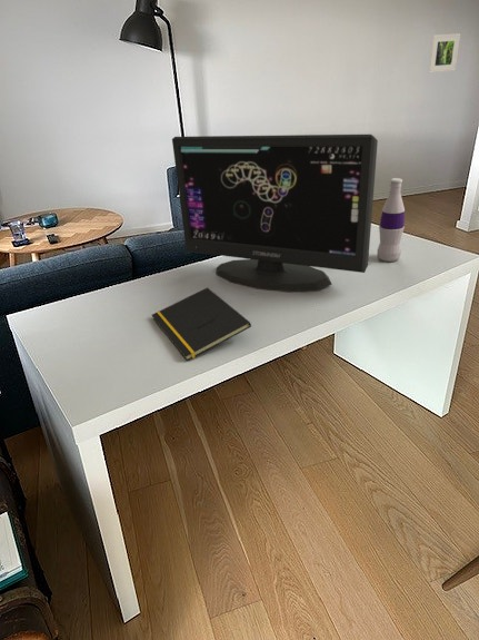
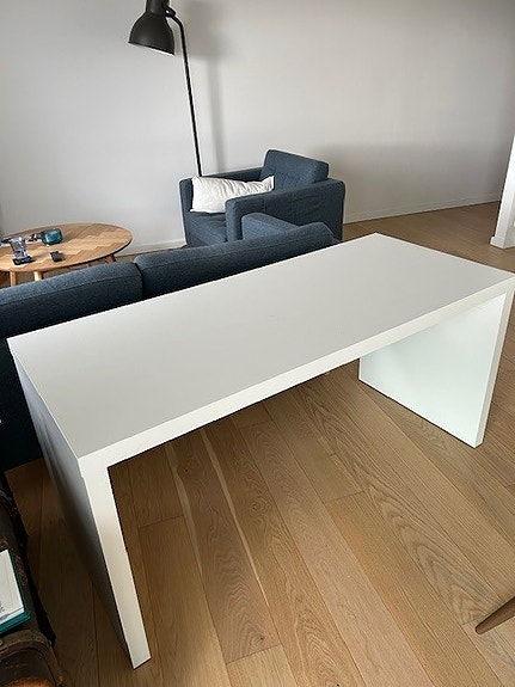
- notepad (198, 319)
- bottle (391, 219)
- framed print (443, 52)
- computer monitor (268, 210)
